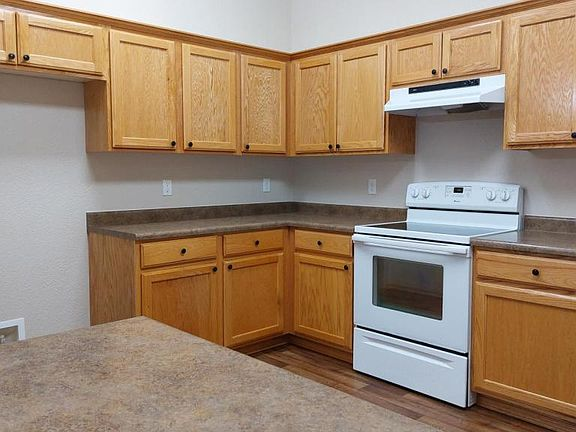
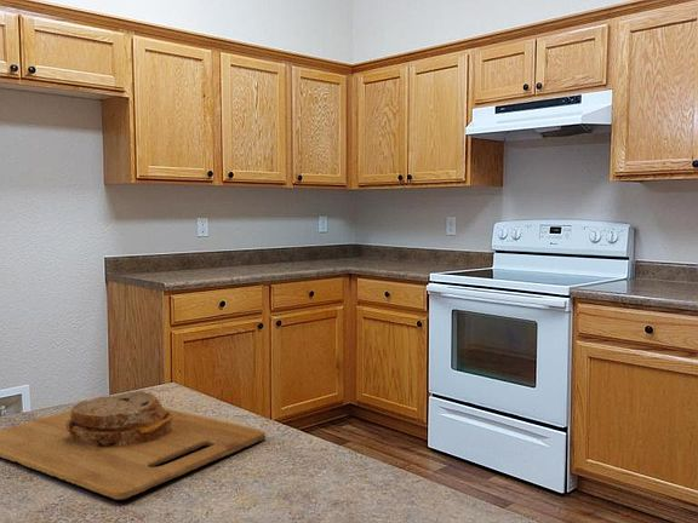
+ cutting board (119, 418)
